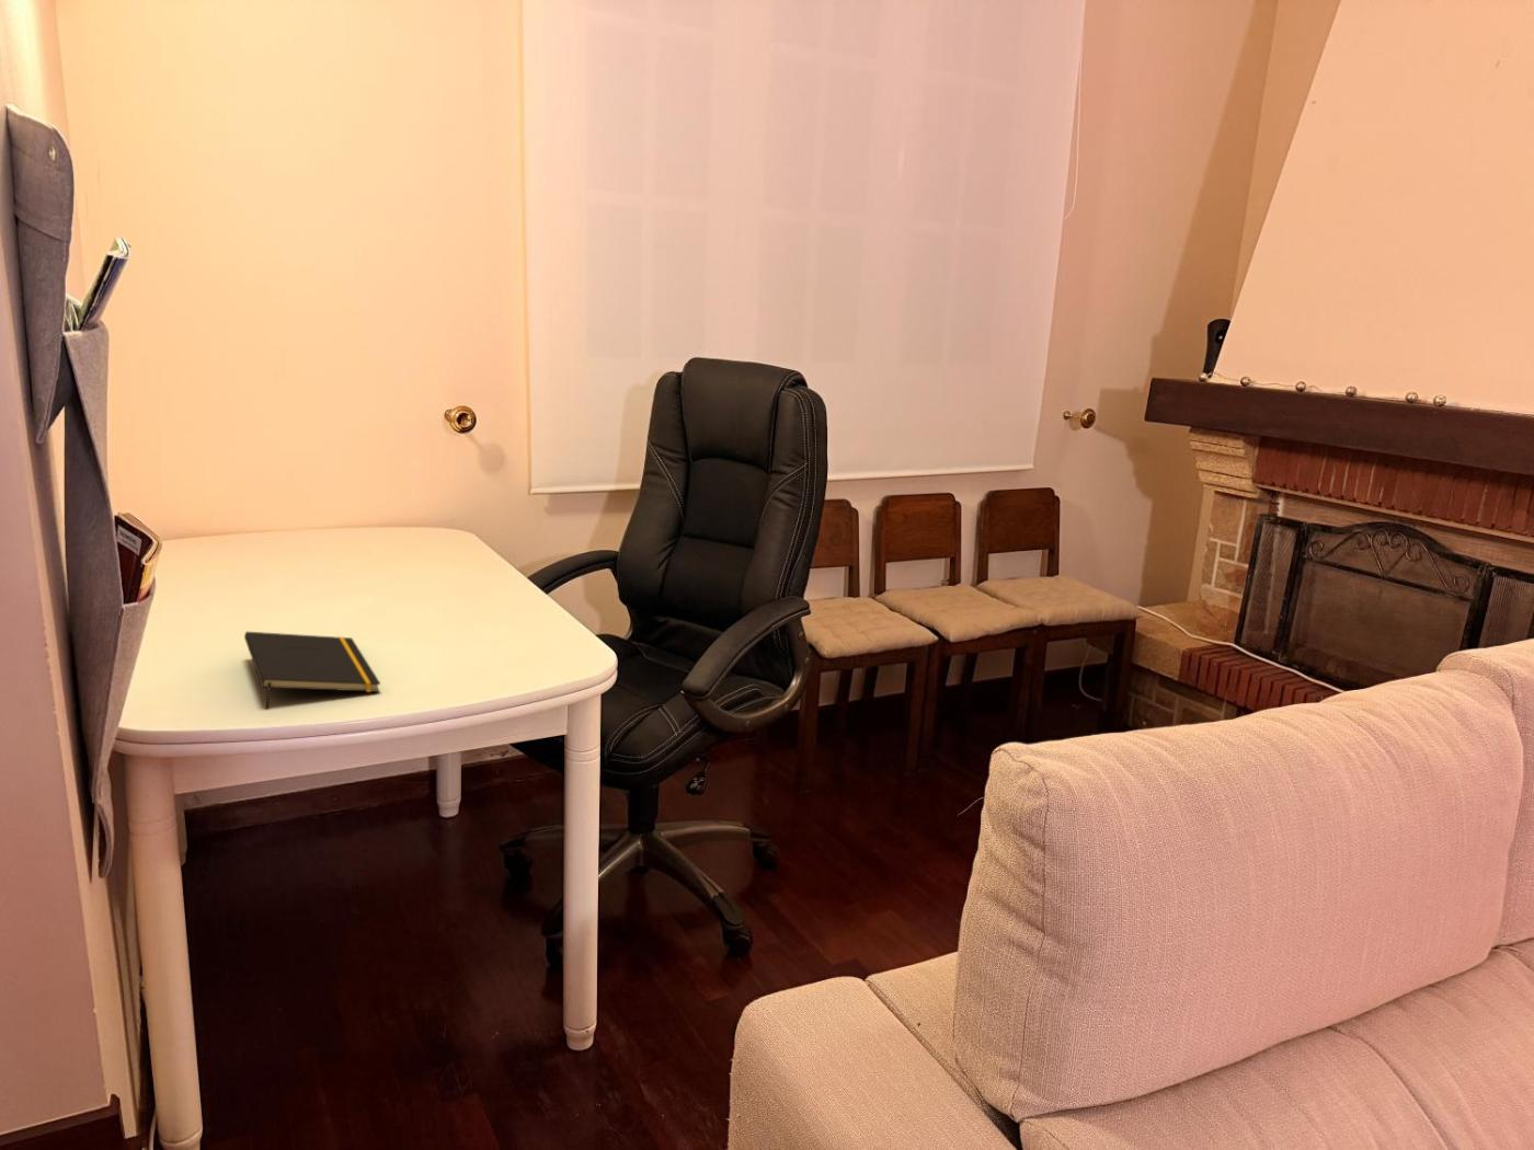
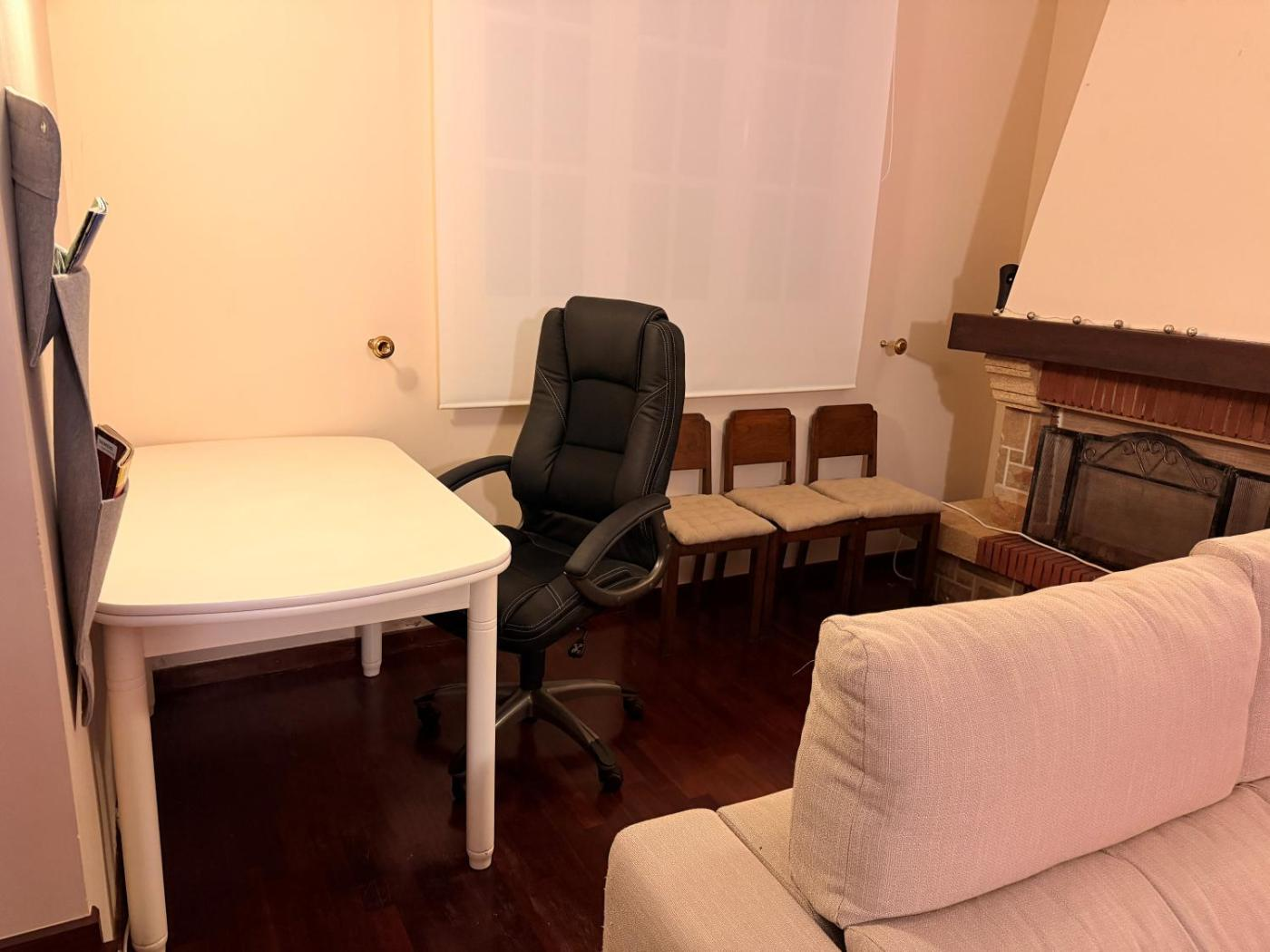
- notepad (310, 661)
